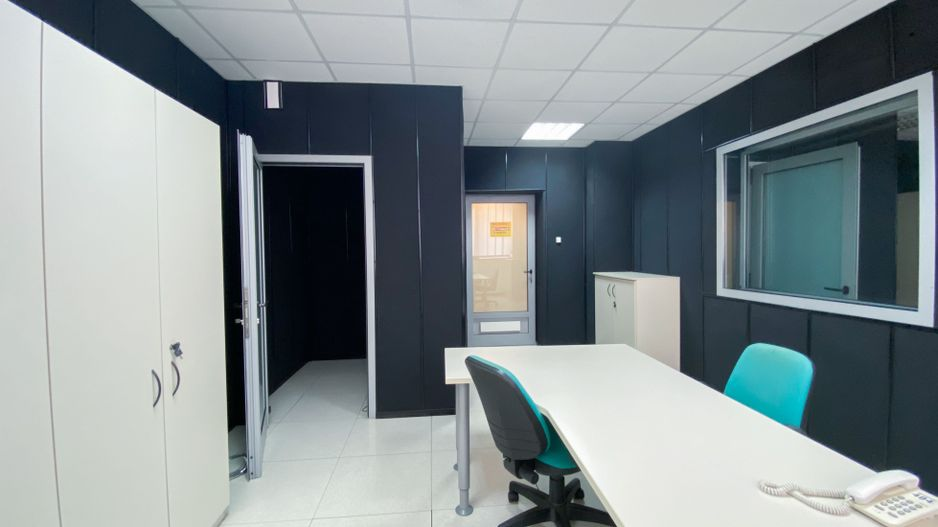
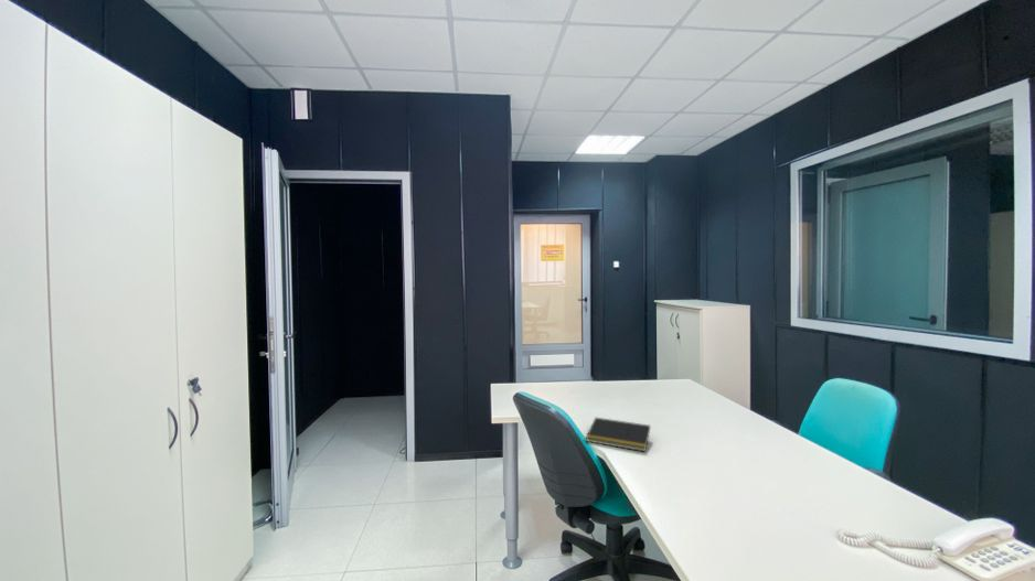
+ notepad (618, 432)
